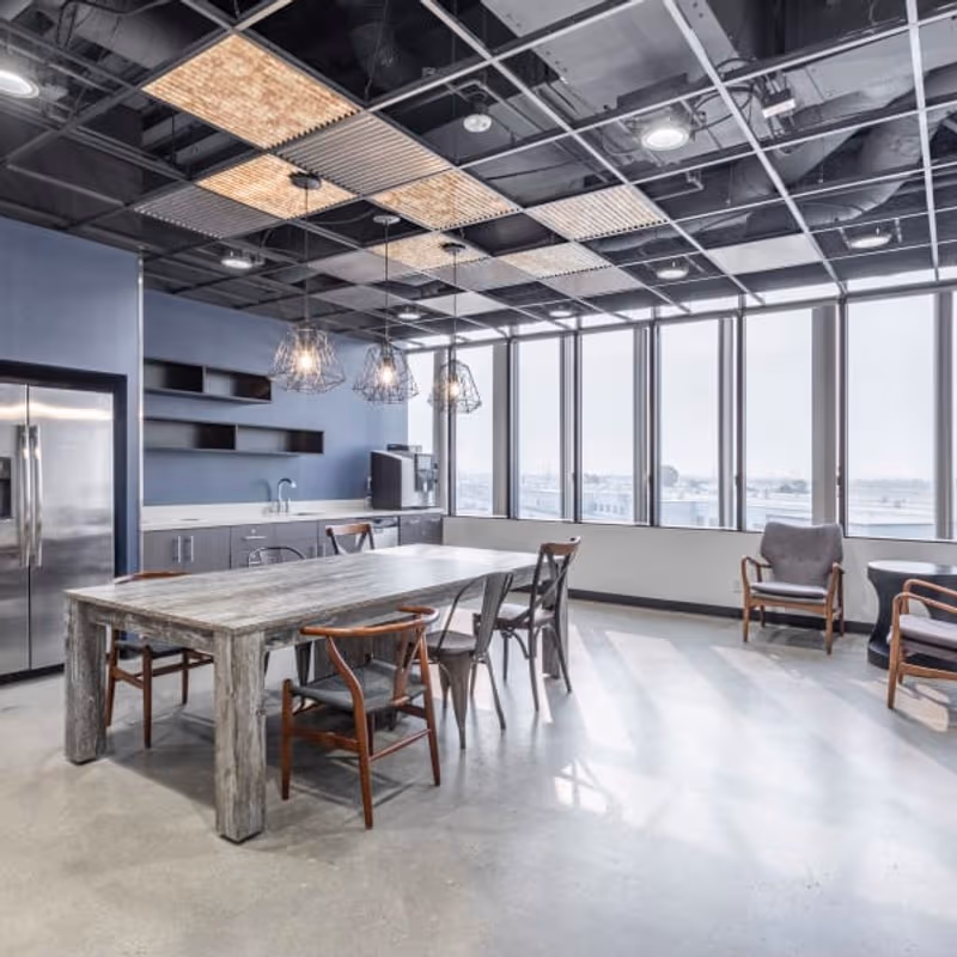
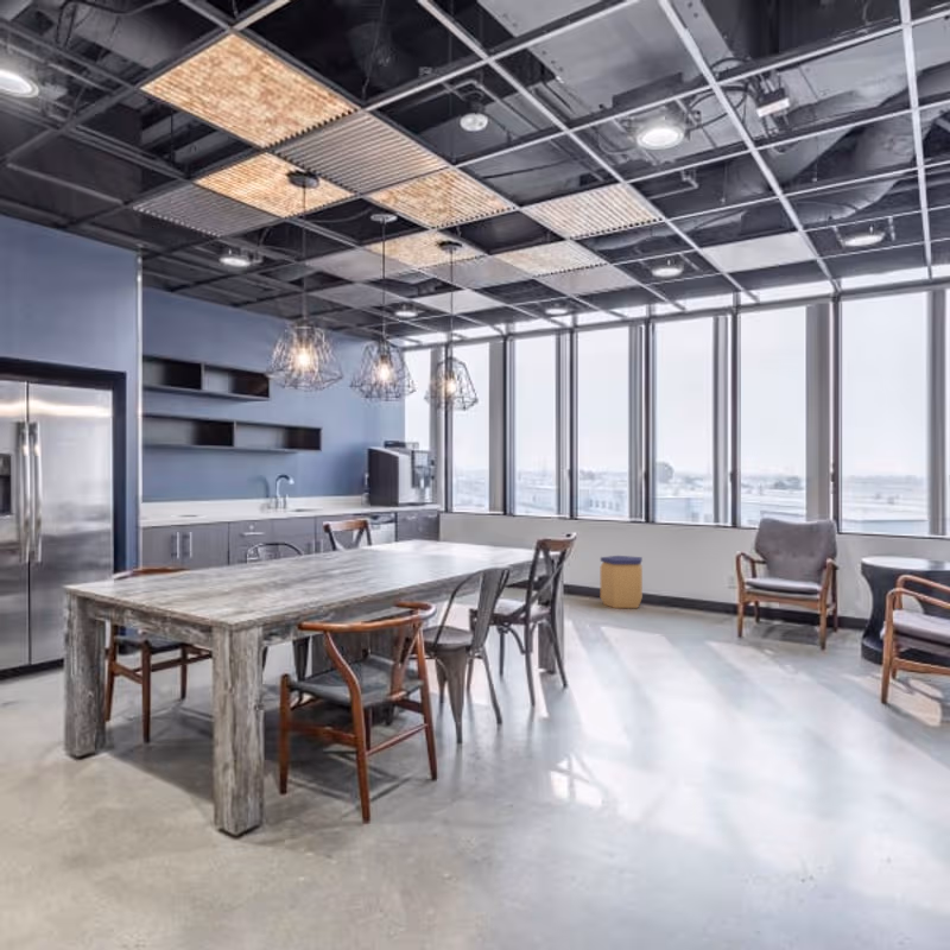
+ trash can (621, 581)
